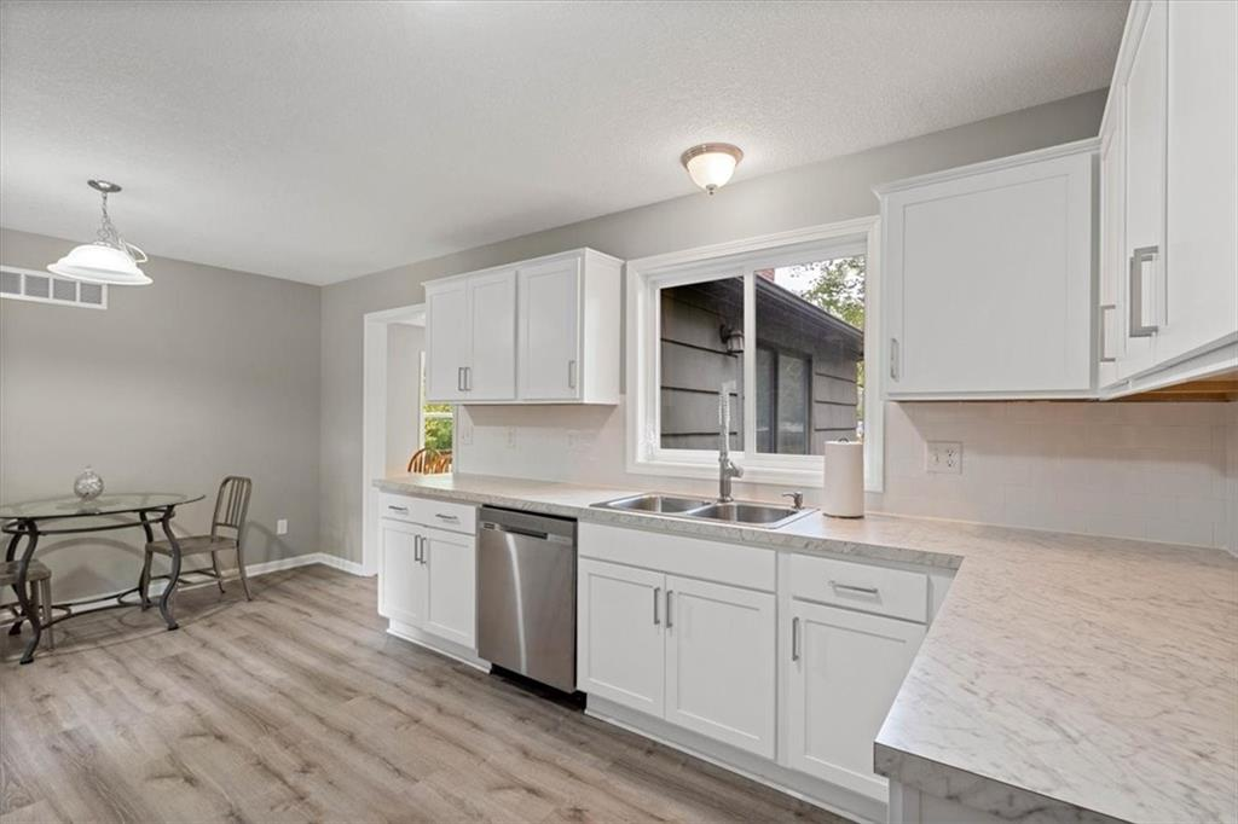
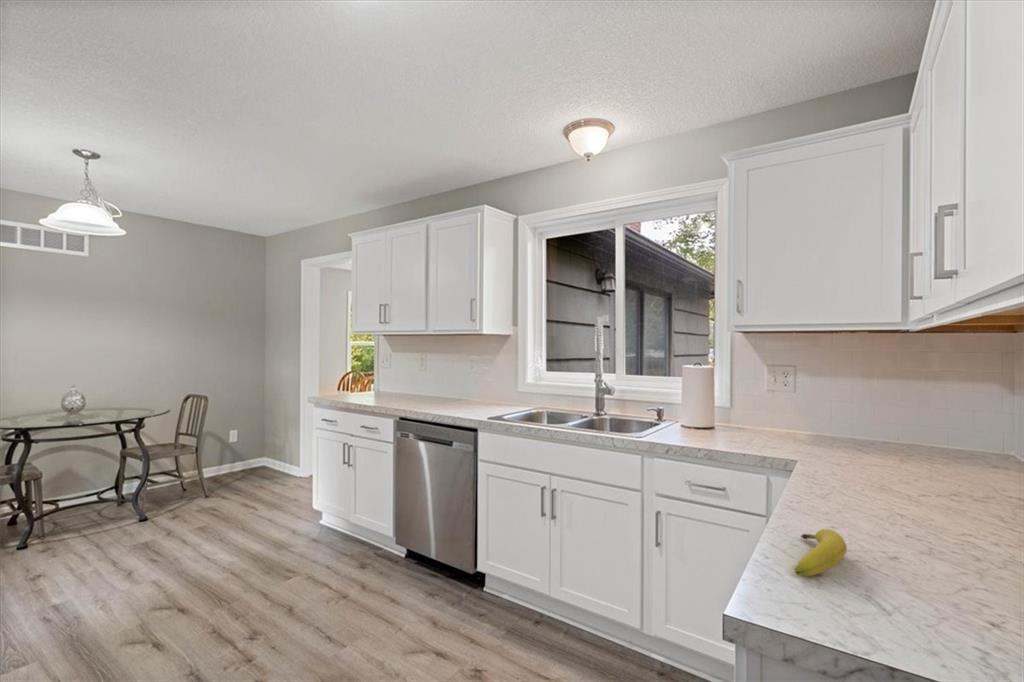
+ fruit (819, 547)
